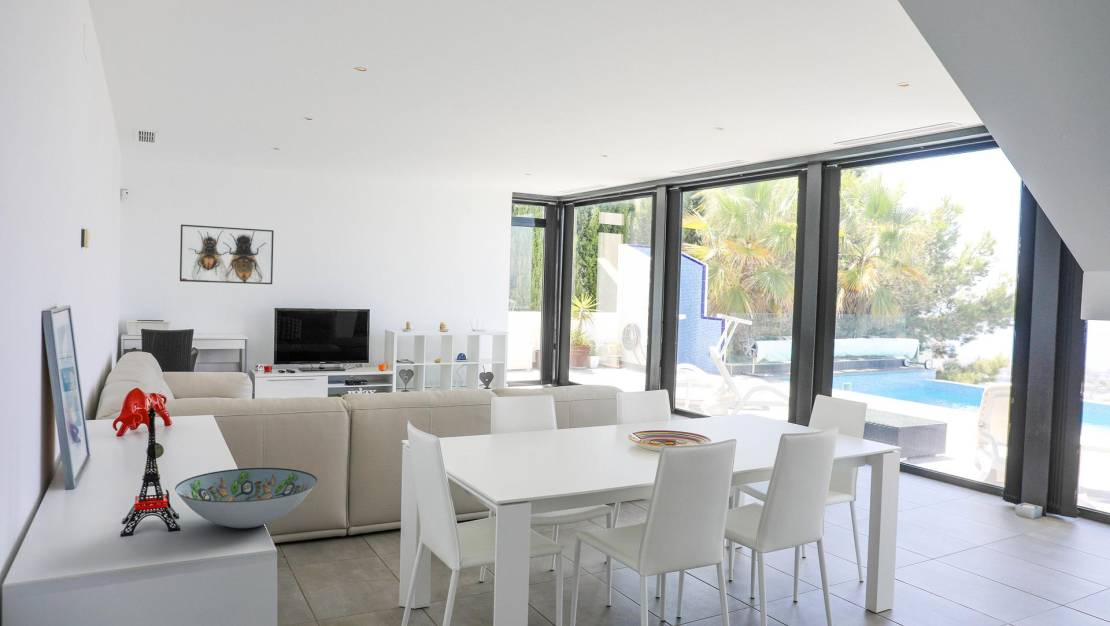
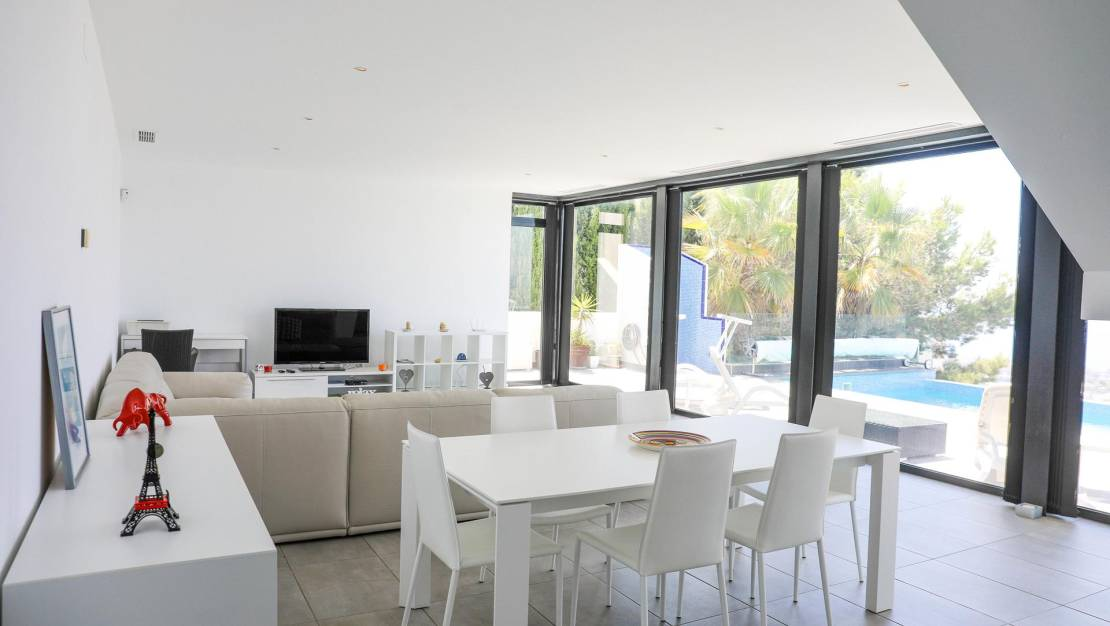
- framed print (227, 255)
- decorative bowl (247, 503)
